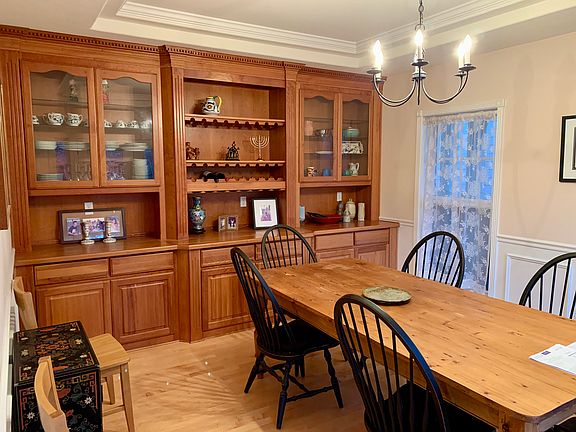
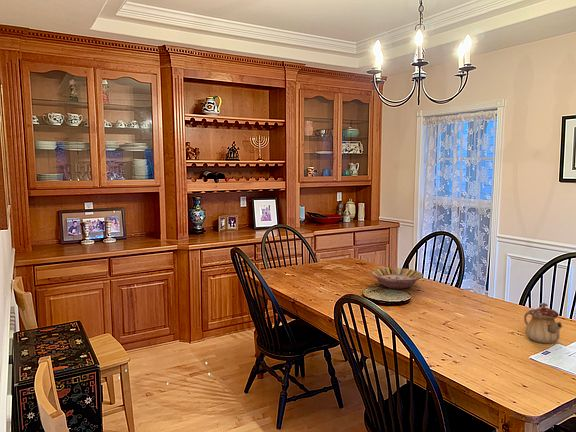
+ teapot (541, 320)
+ serving bowl (396, 279)
